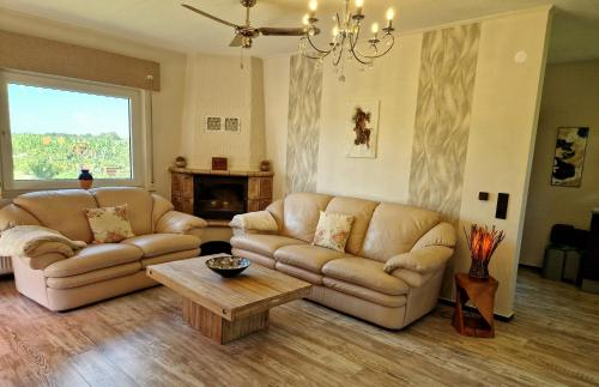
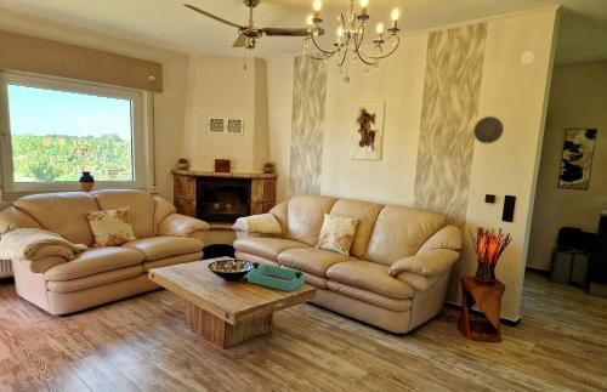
+ decorative plate (487, 130)
+ tray (276, 274)
